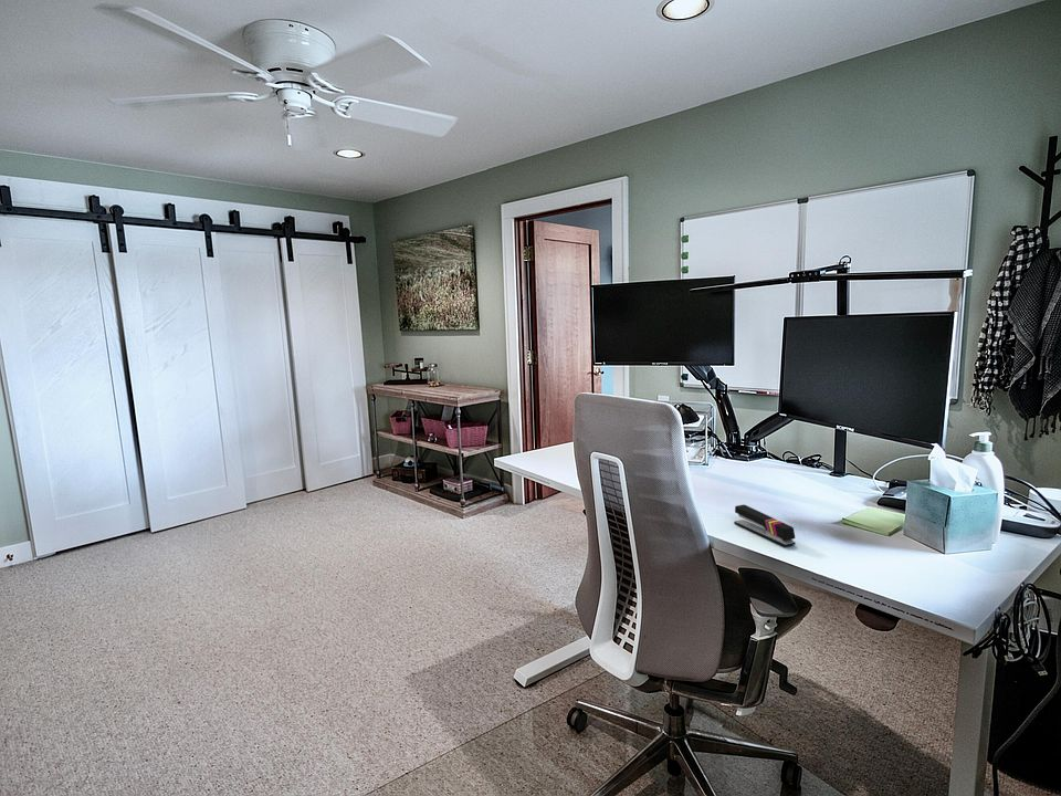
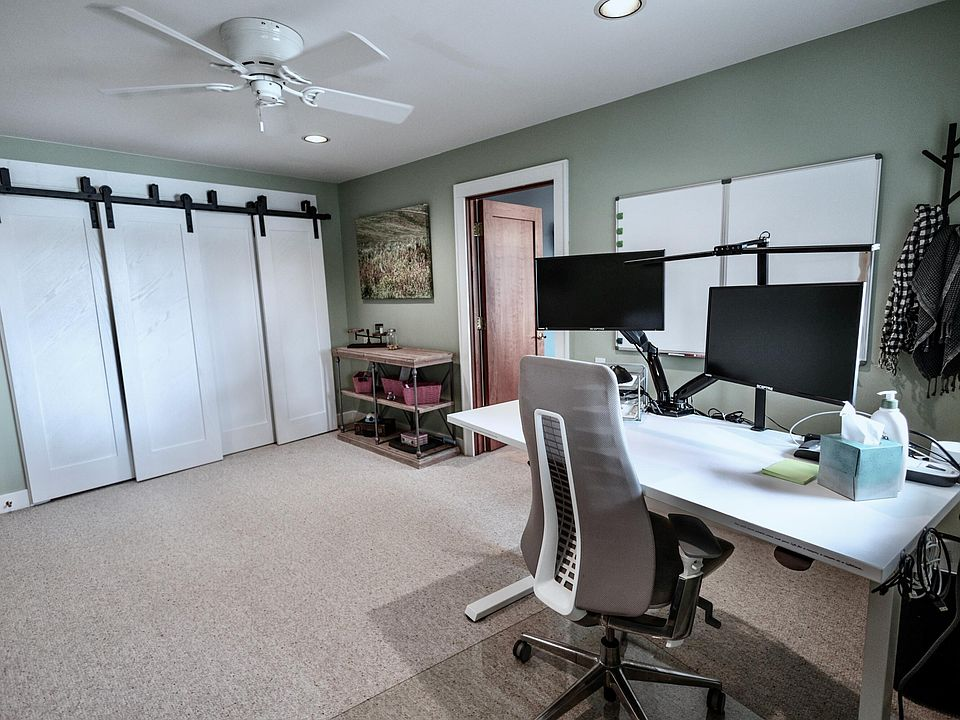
- stapler (763, 524)
